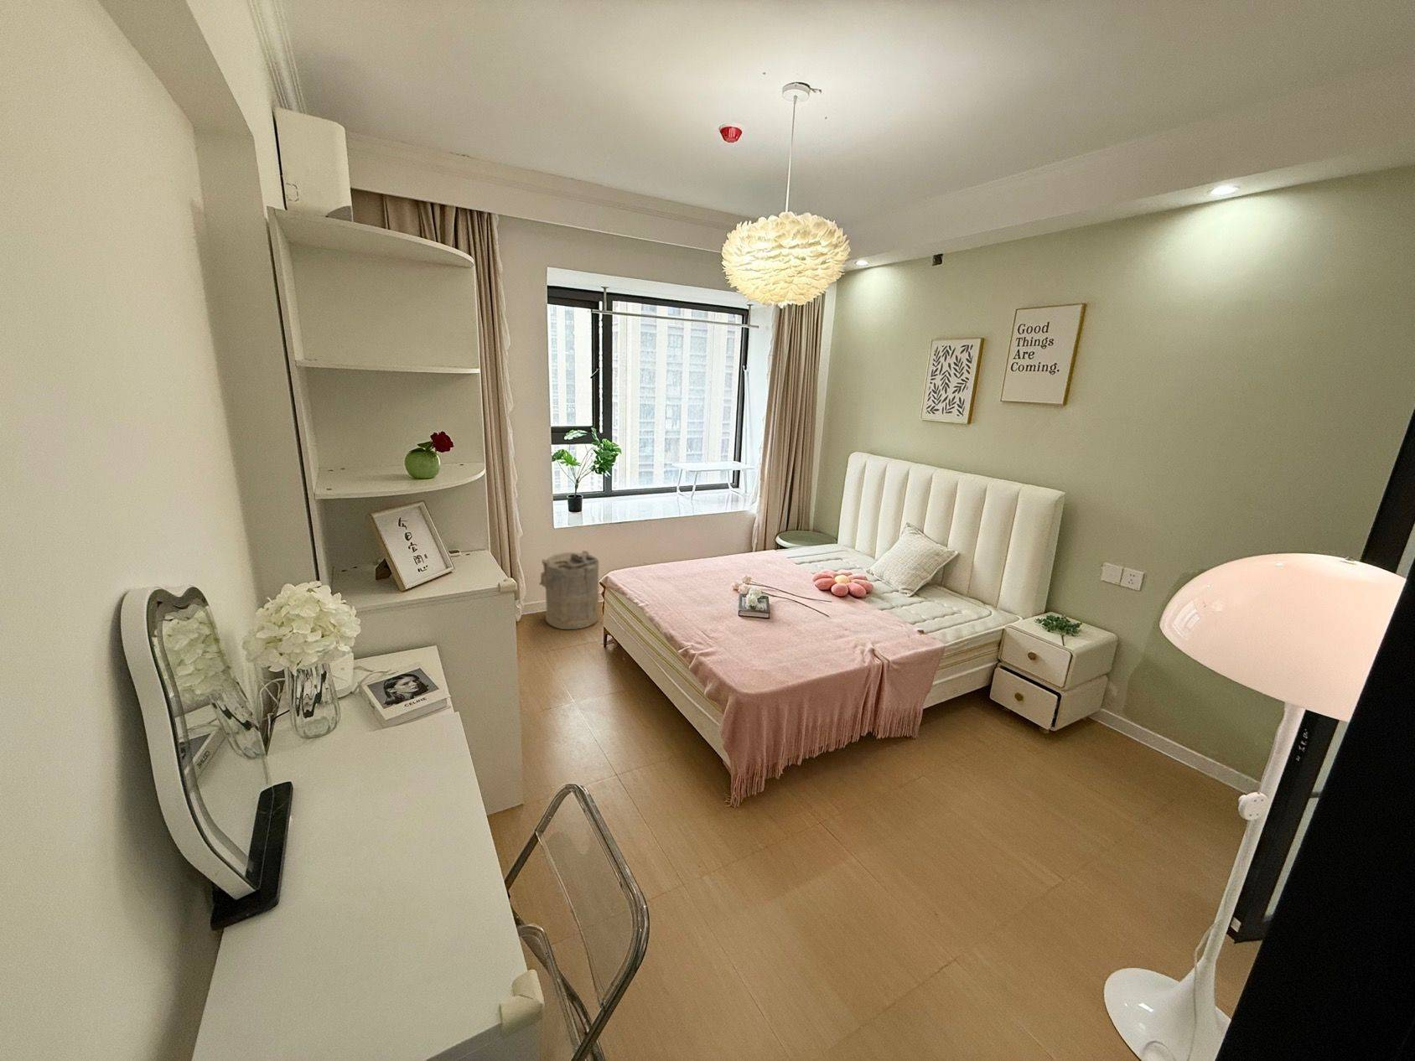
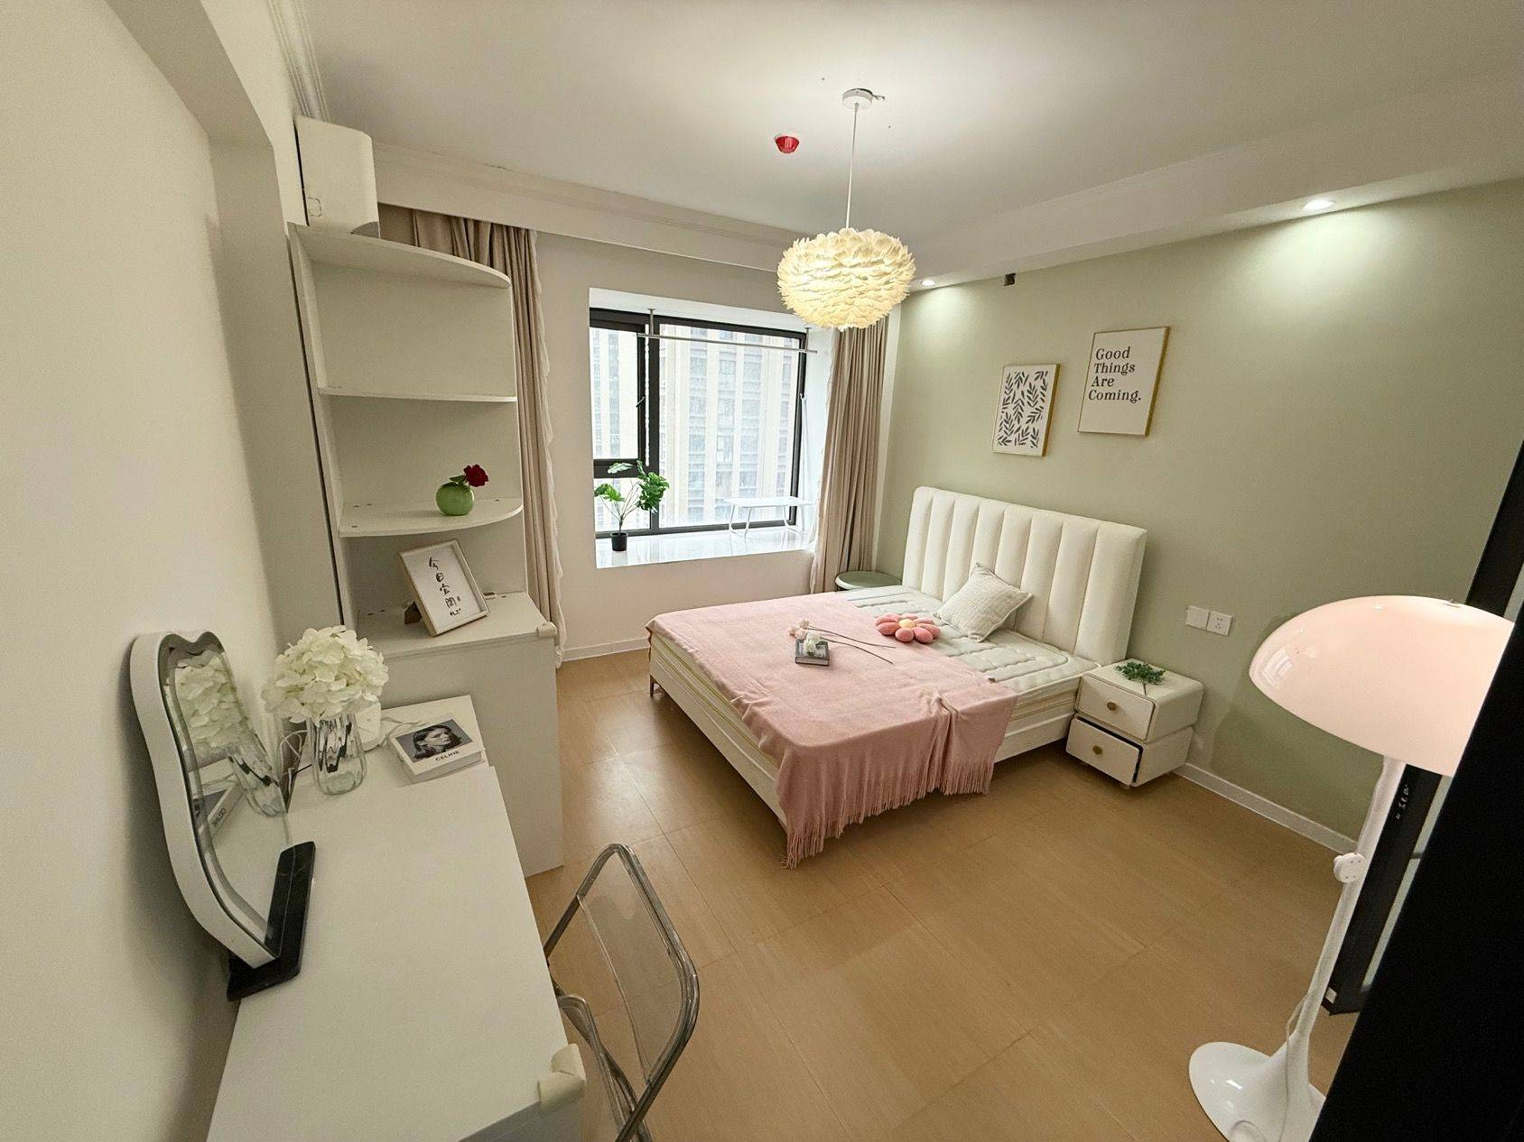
- laundry hamper (569, 586)
